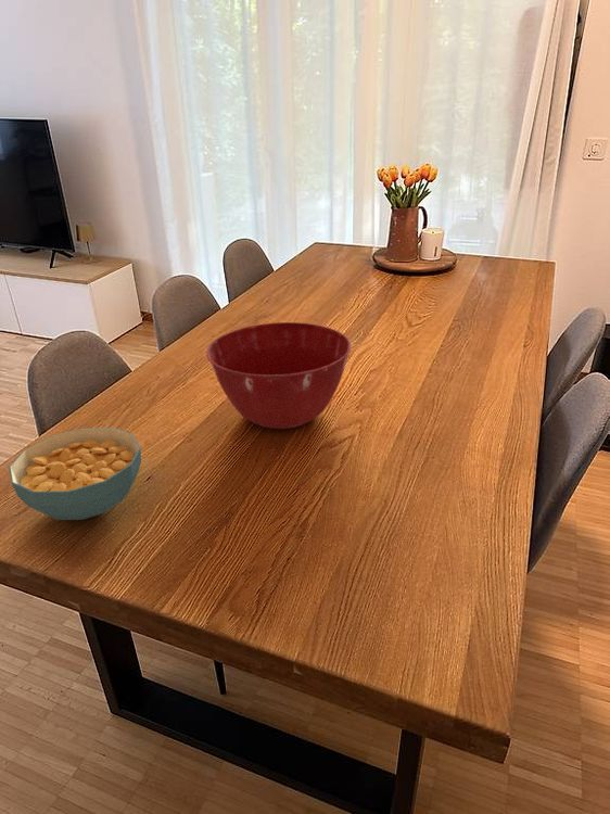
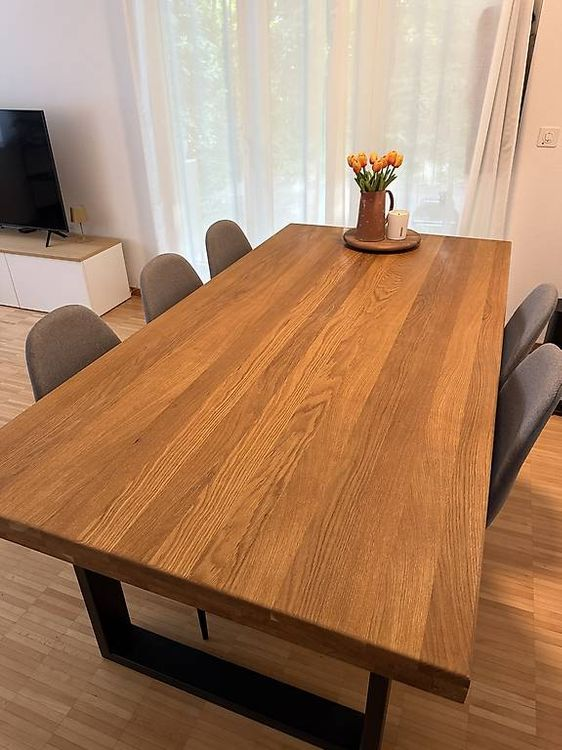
- mixing bowl (280, 380)
- cereal bowl (81, 482)
